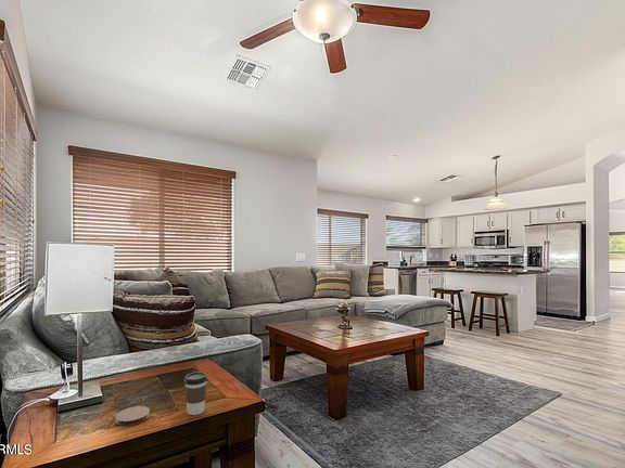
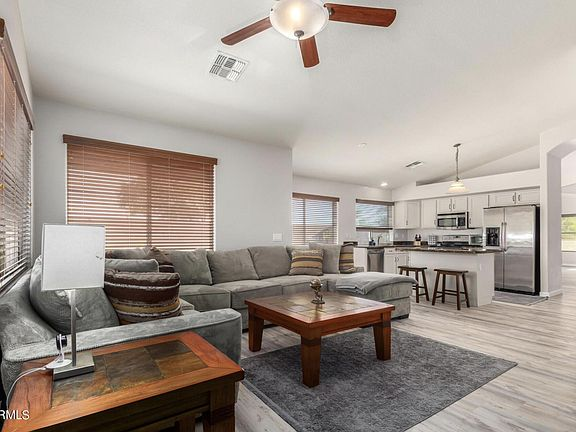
- coaster (132, 415)
- coffee cup (195, 393)
